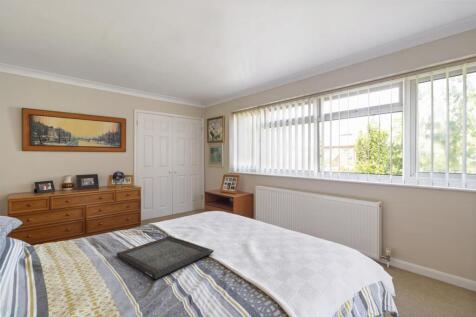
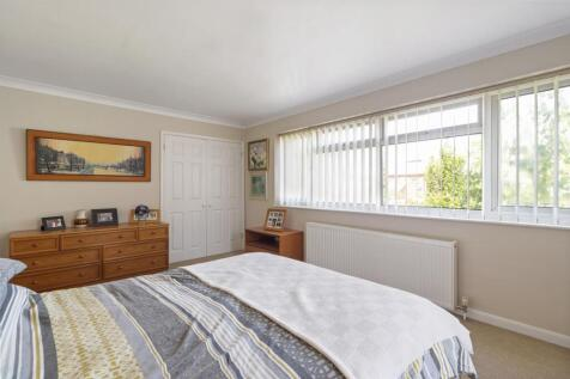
- serving tray (165, 252)
